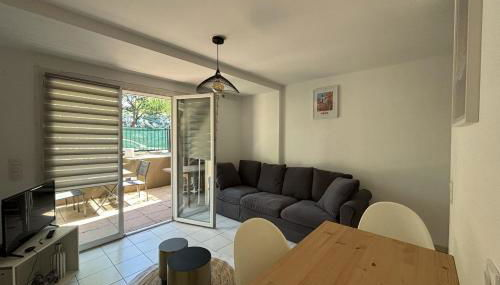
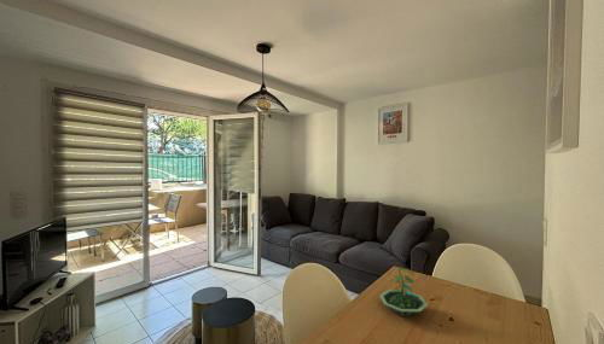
+ terrarium (402, 274)
